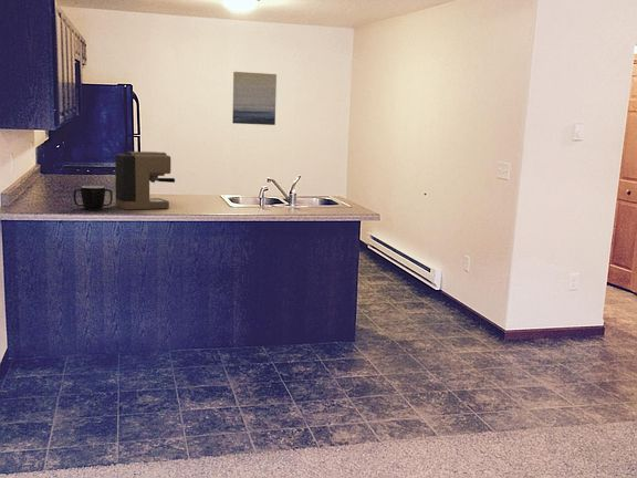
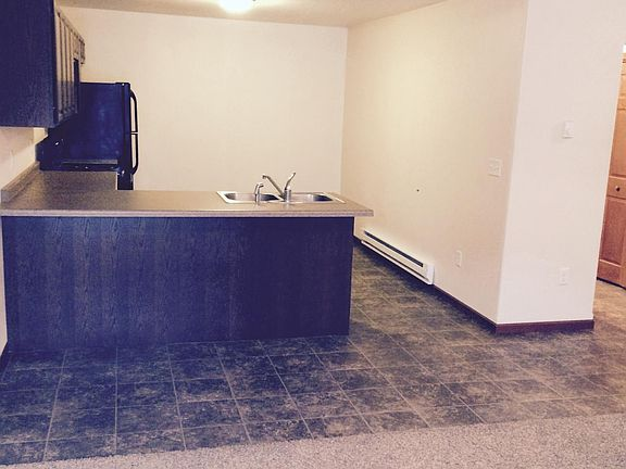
- coffee maker (146, 179)
- wall art (254, 98)
- mug (93, 197)
